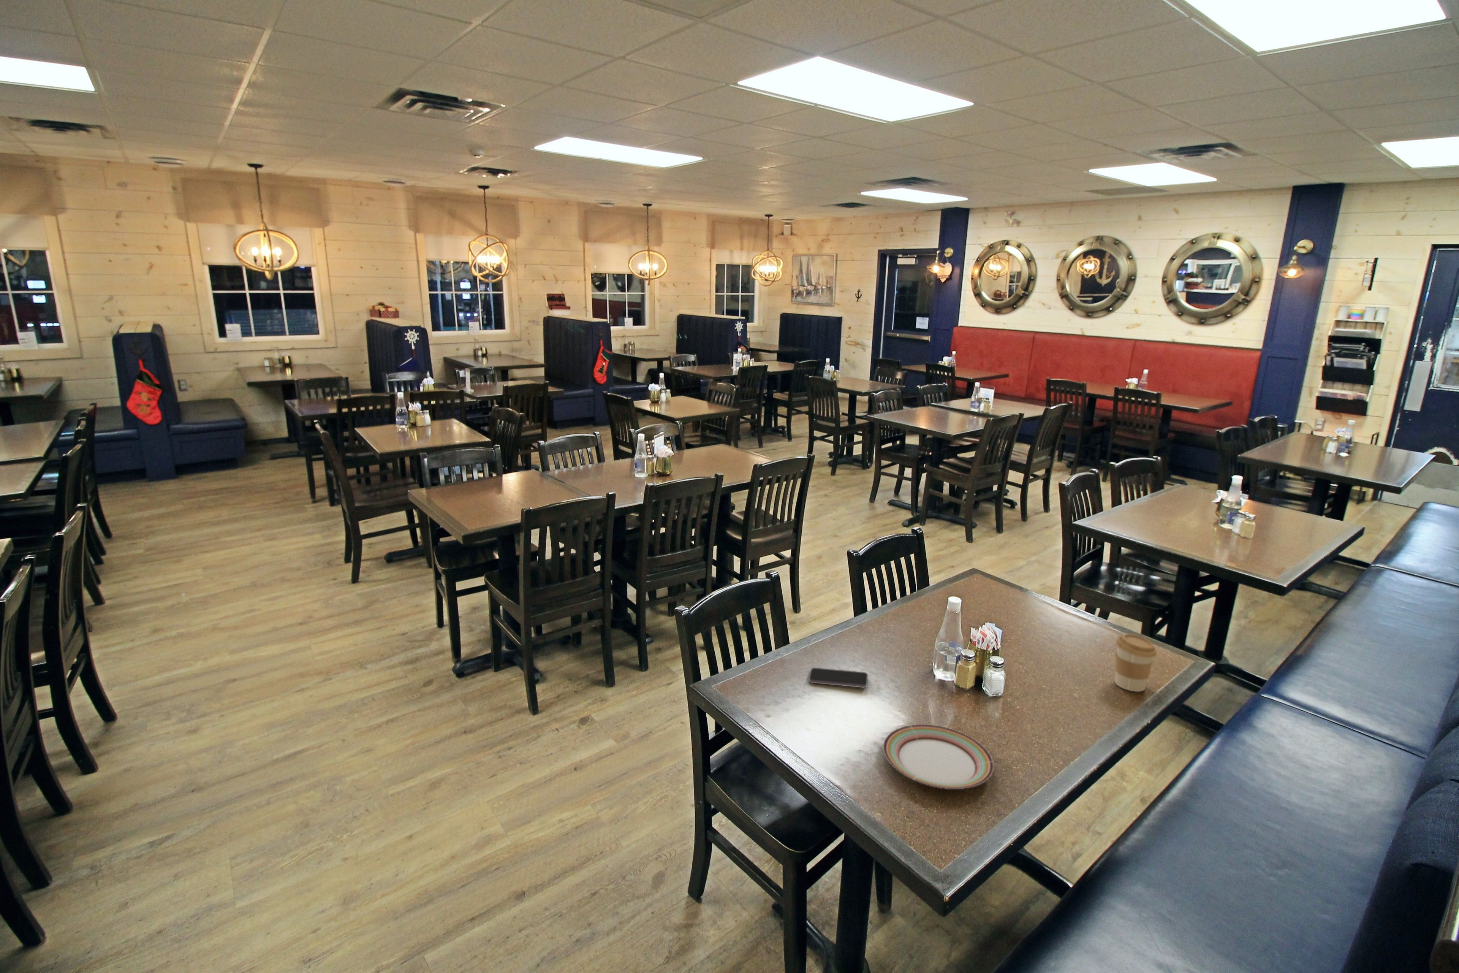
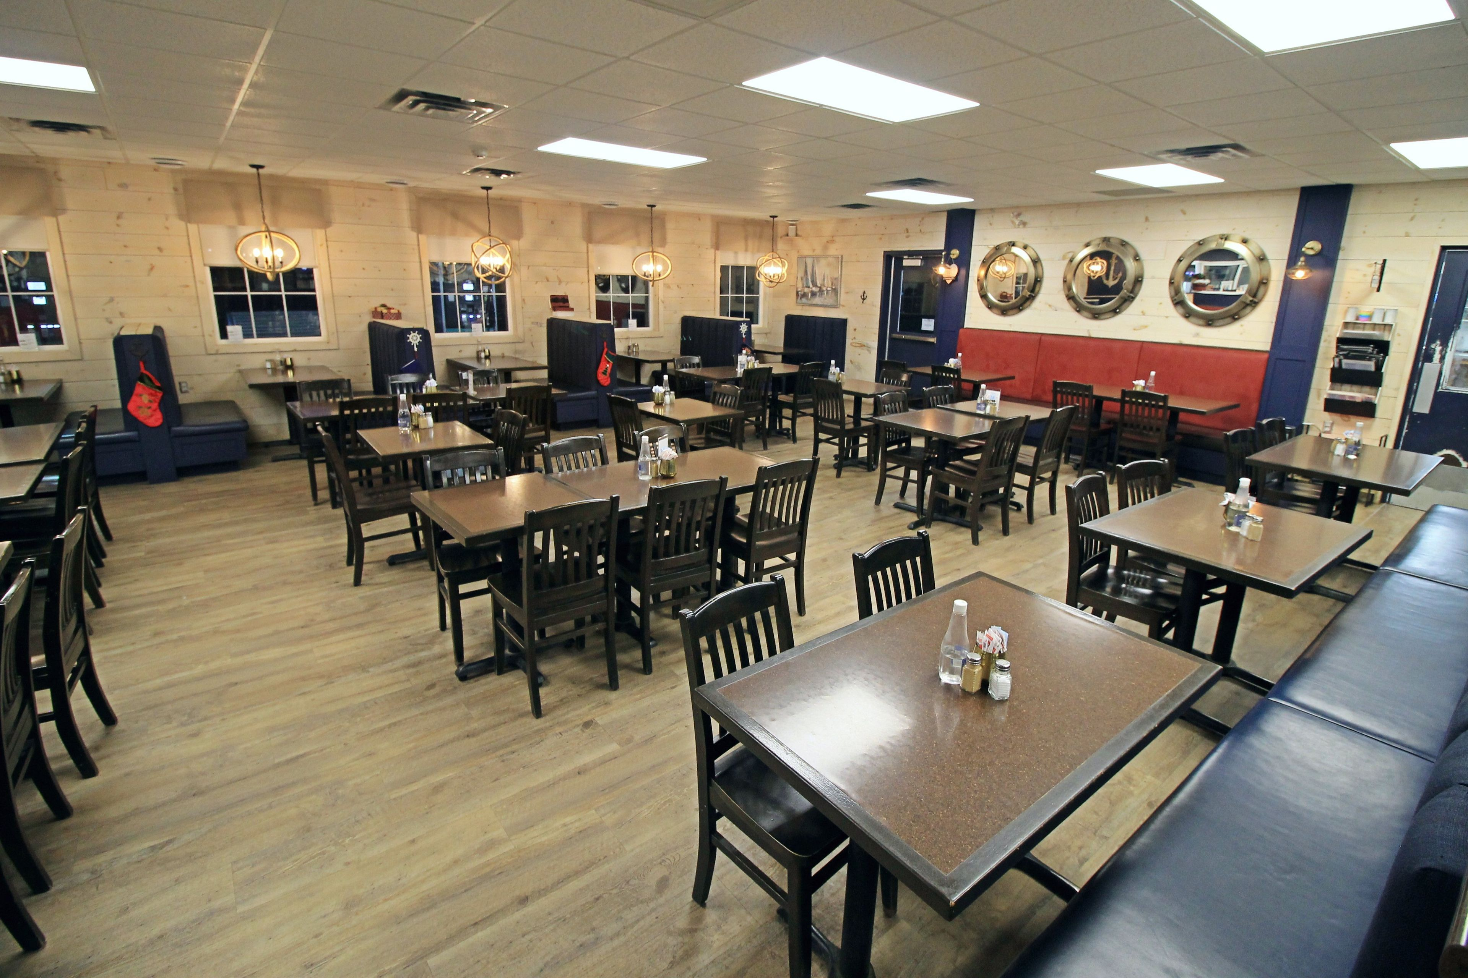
- coffee cup (1133, 662)
- smartphone (838, 678)
- plate (937, 758)
